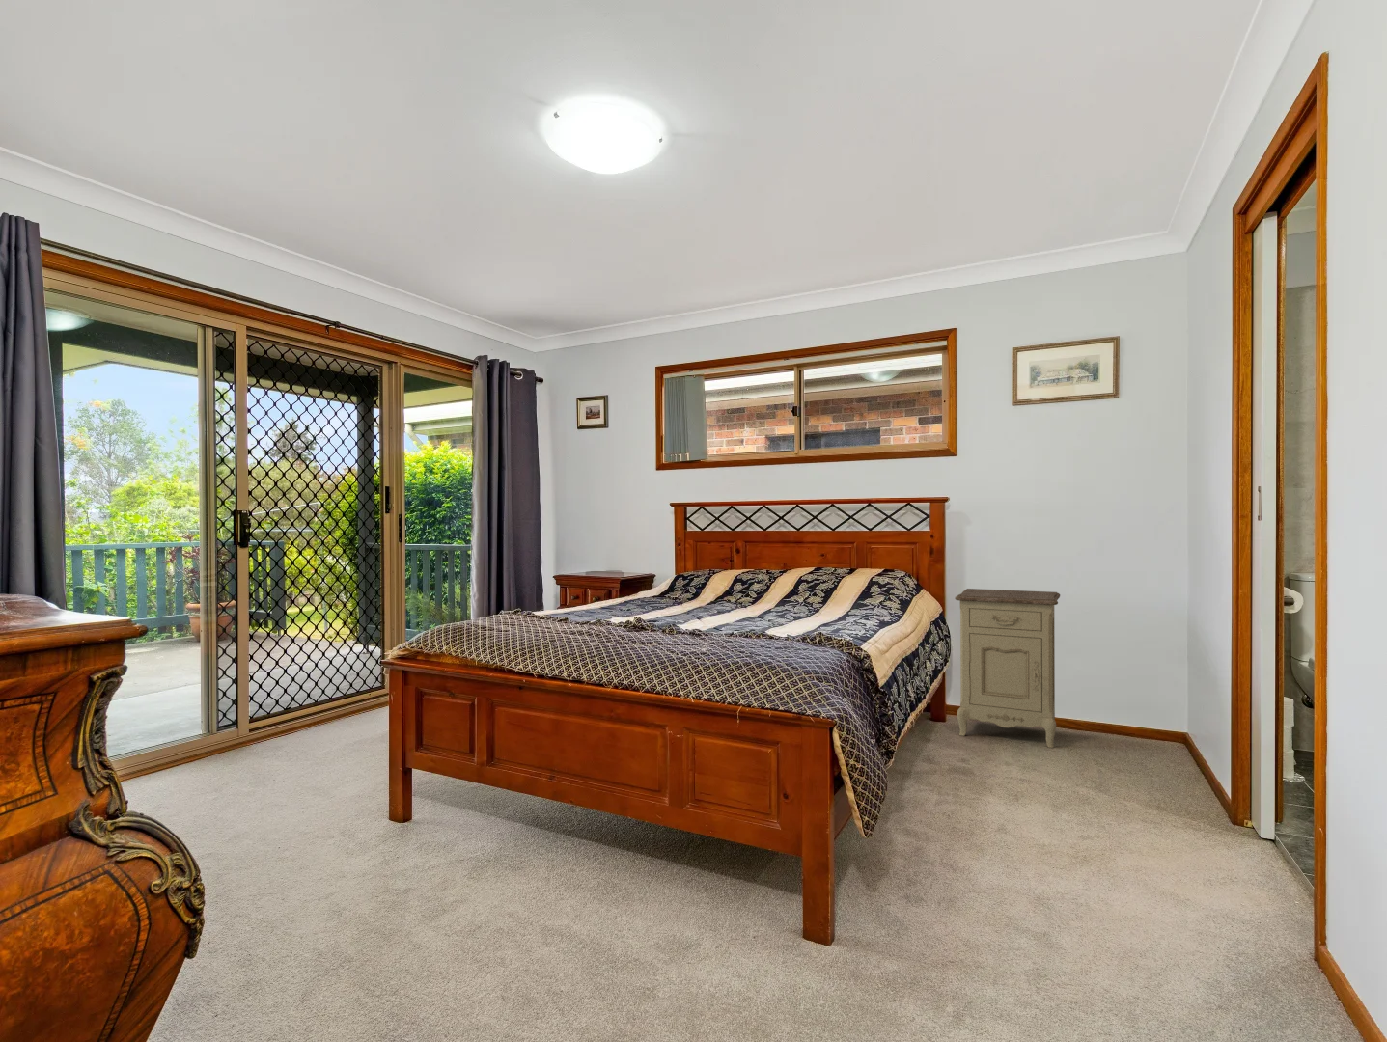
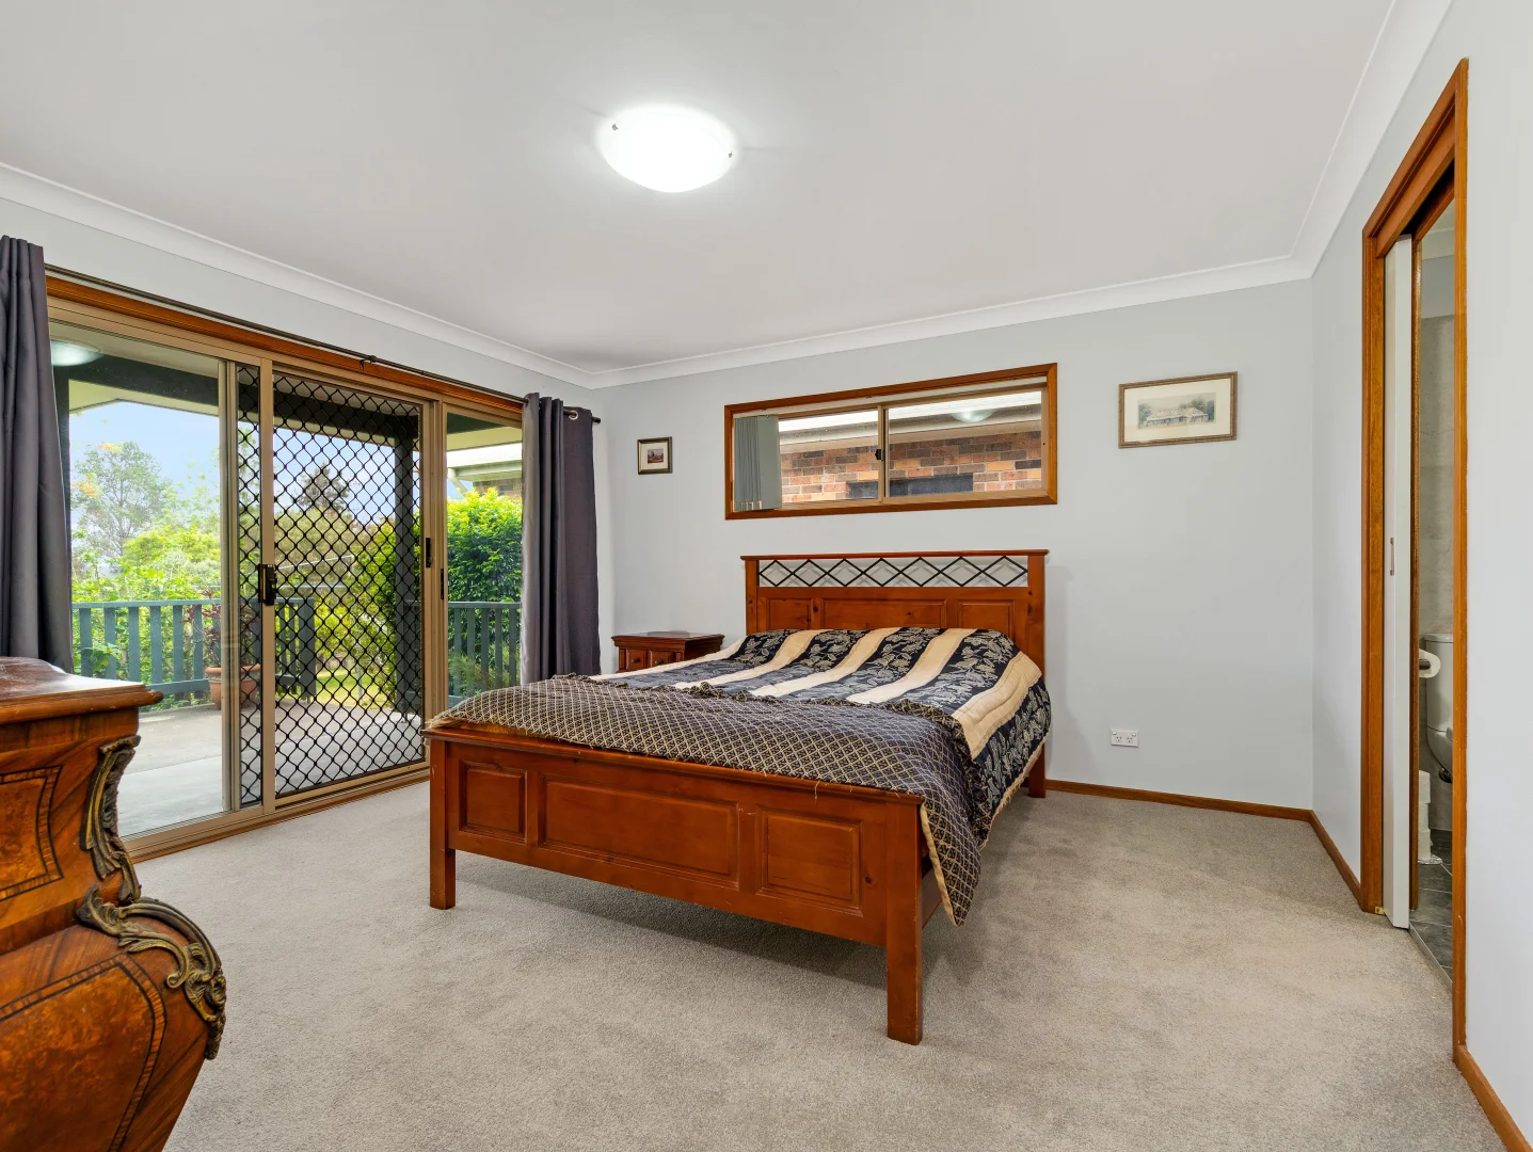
- nightstand (1007, 663)
